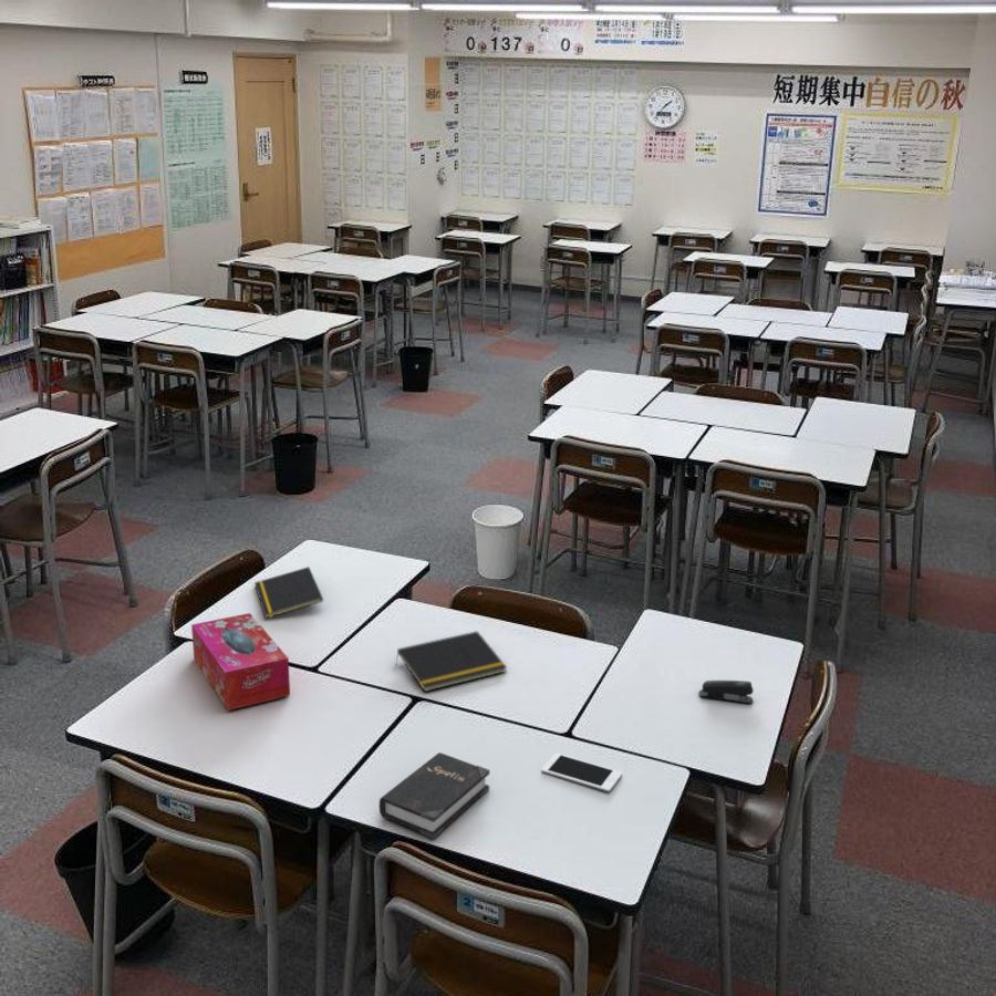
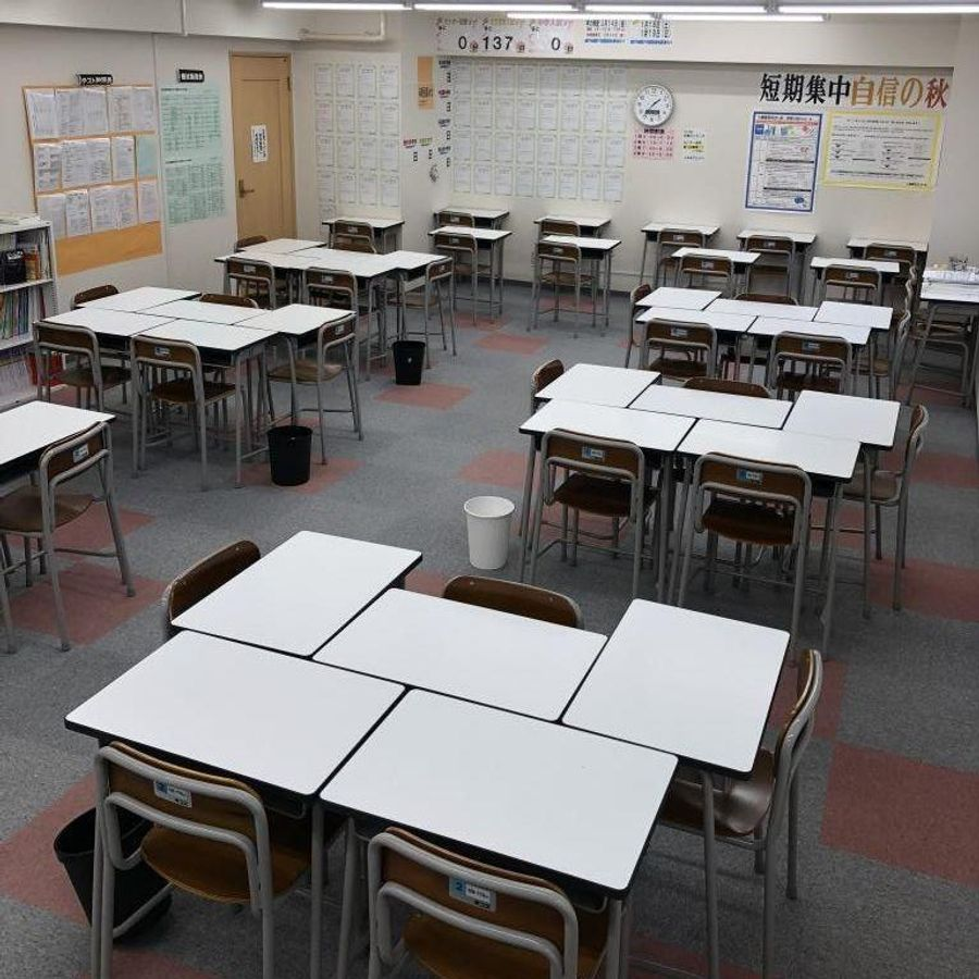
- tissue box (239, 658)
- cell phone (581, 771)
- stapler (726, 688)
- notepad (288, 591)
- notepad (452, 660)
- hardback book (435, 792)
